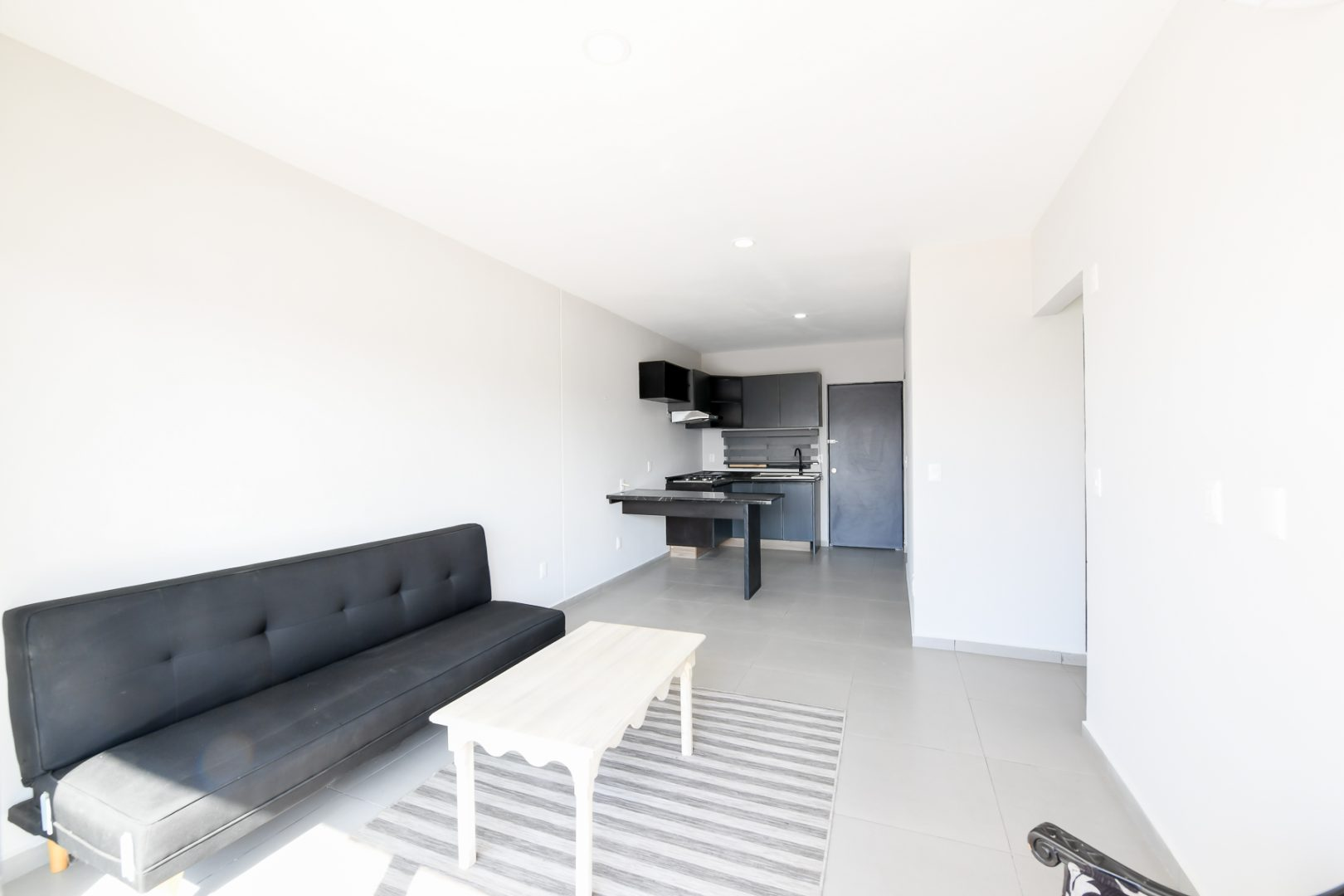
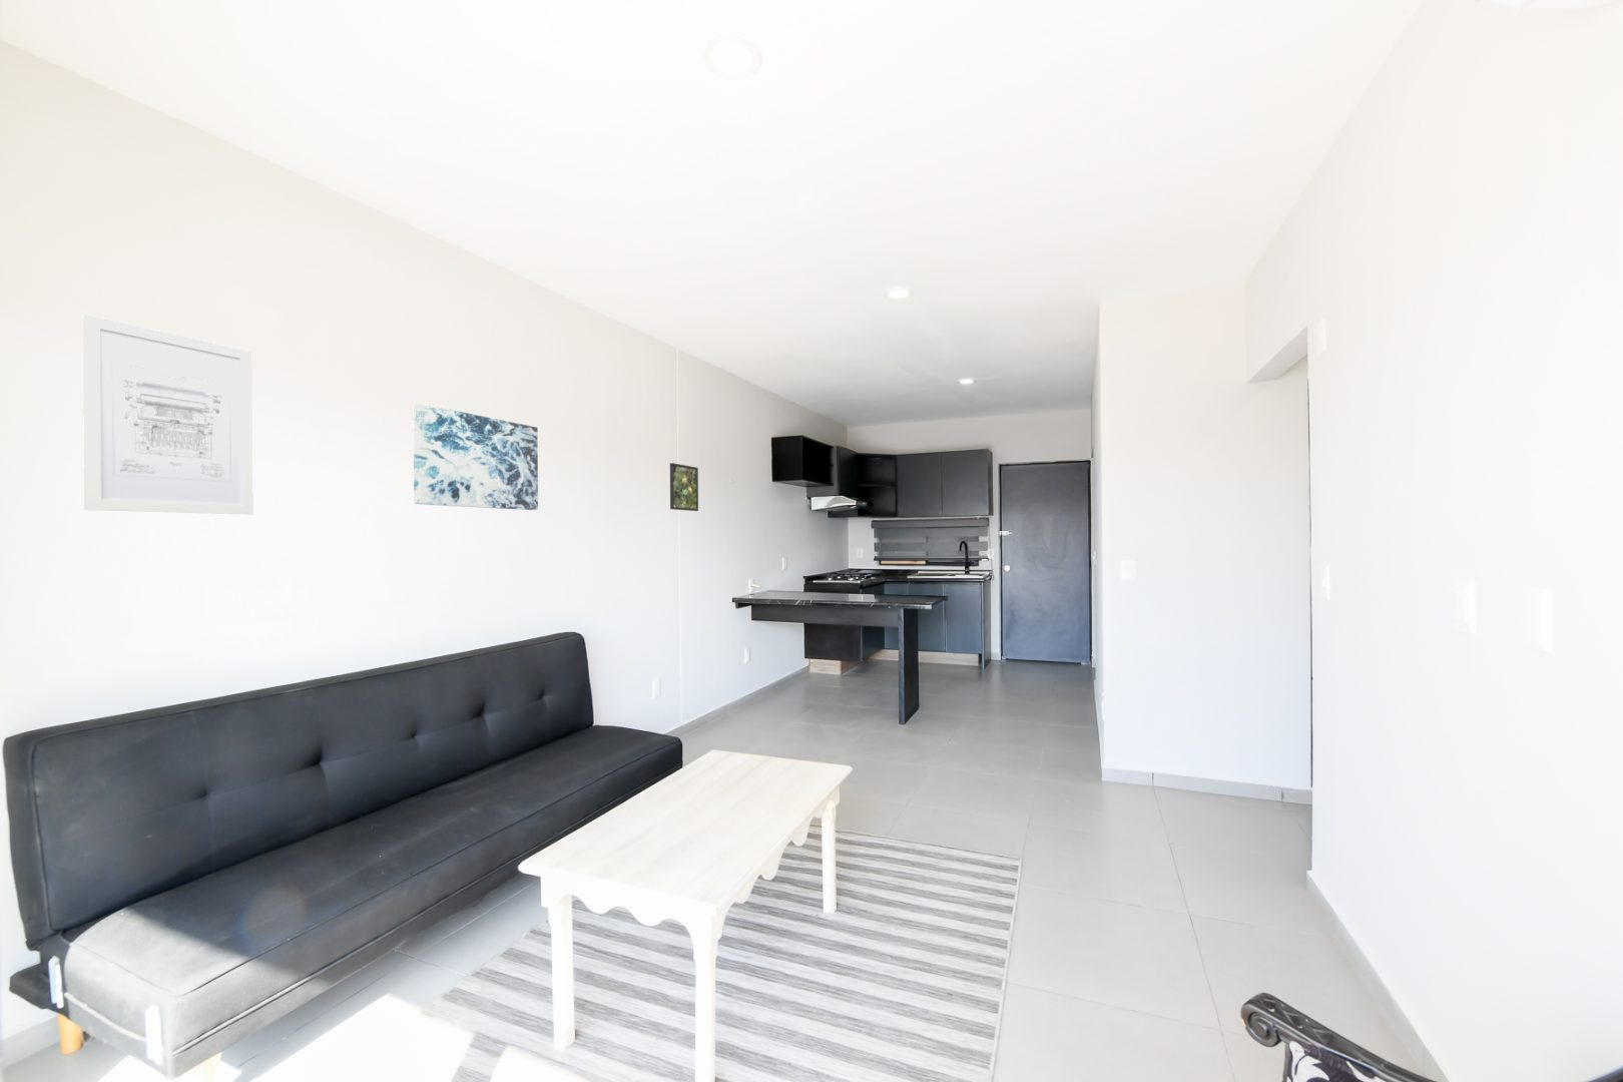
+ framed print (685, 487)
+ wall art (481, 461)
+ wall art (175, 423)
